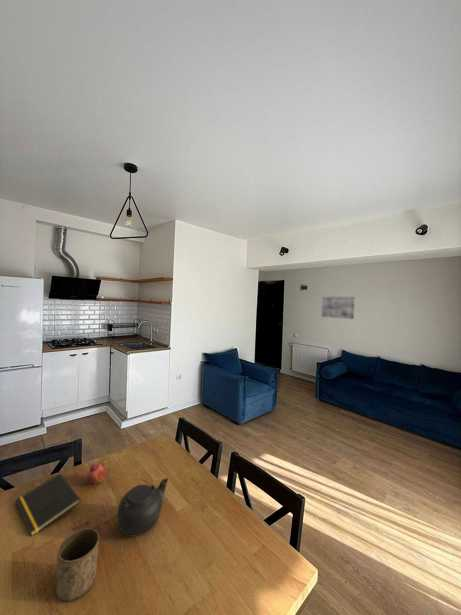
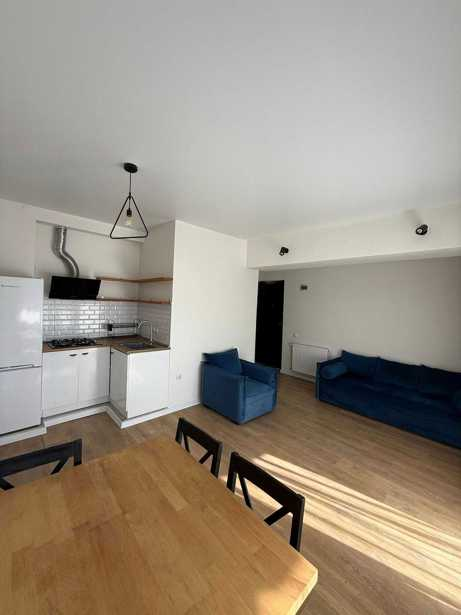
- cup (78, 562)
- notepad (47, 500)
- fruit (96, 472)
- wall art (337, 307)
- teapot (144, 505)
